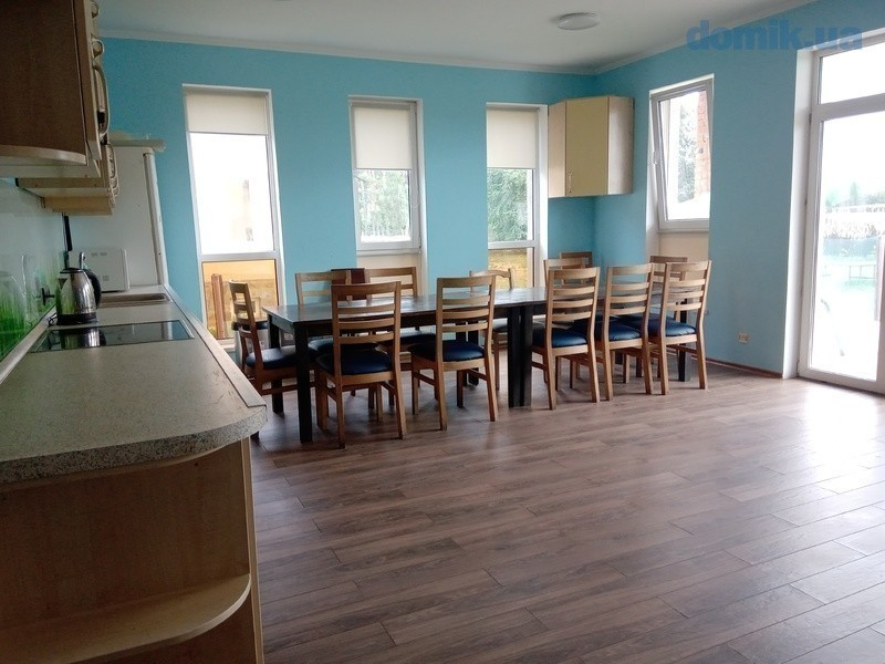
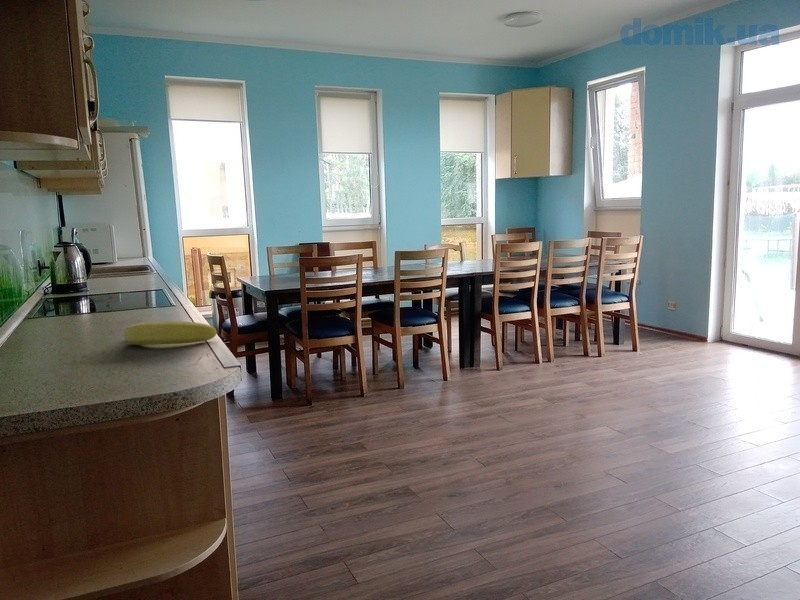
+ banana (170, 329)
